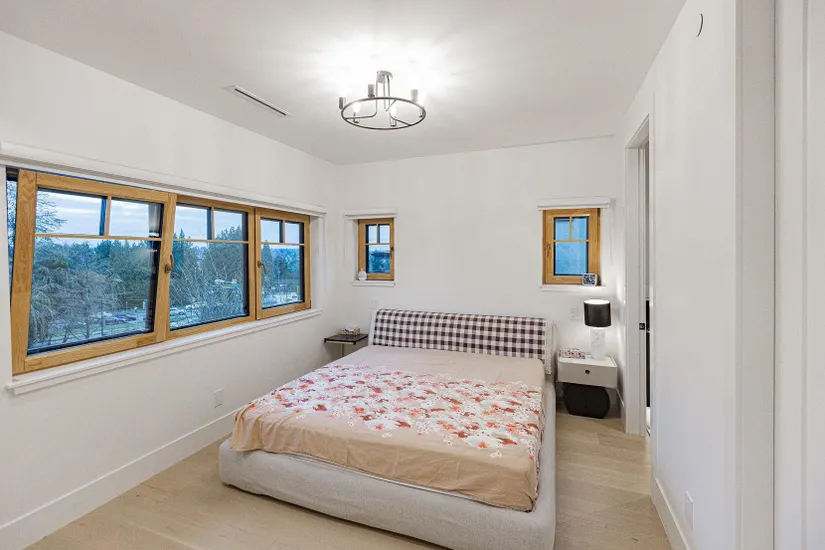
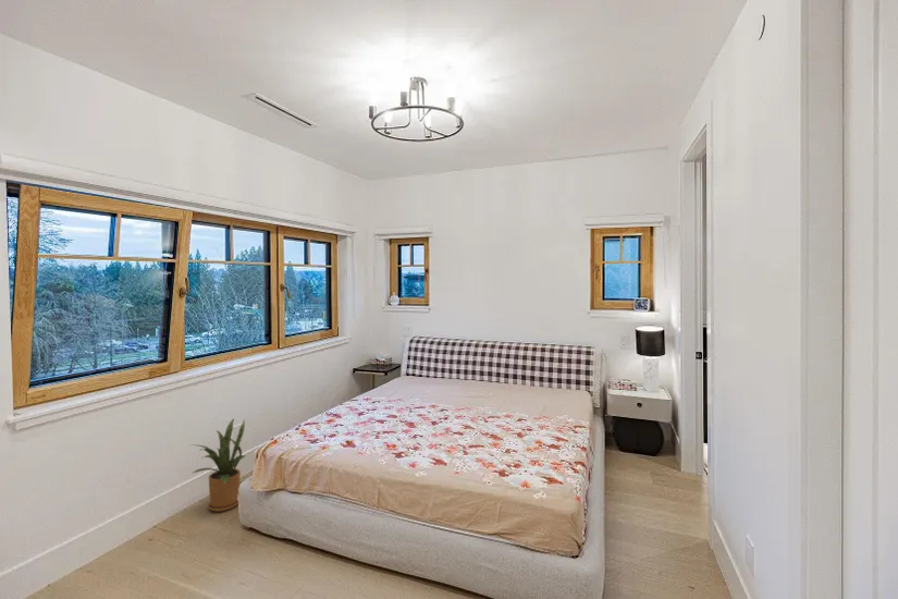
+ house plant (219, 465)
